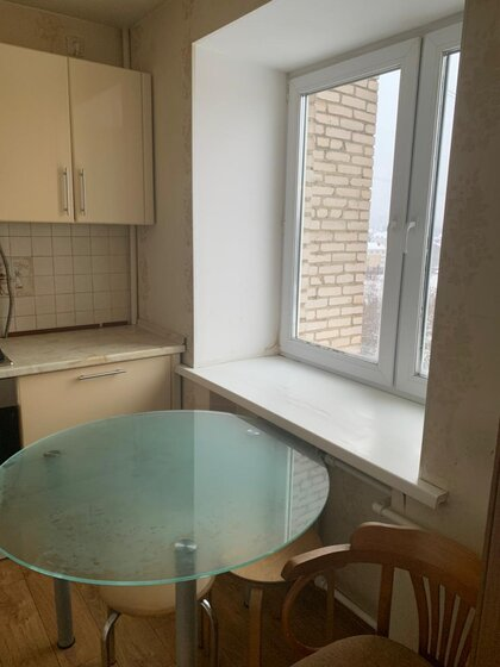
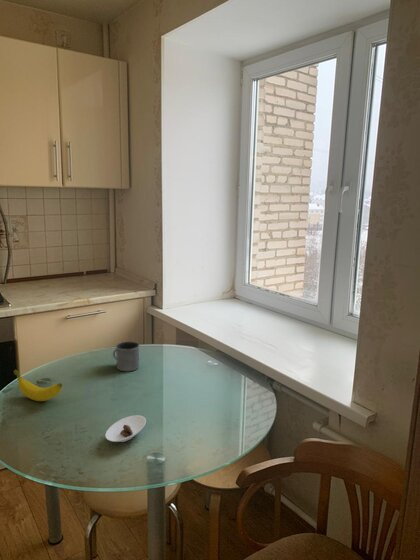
+ saucer (126, 430)
+ mug (125, 355)
+ banana (38, 387)
